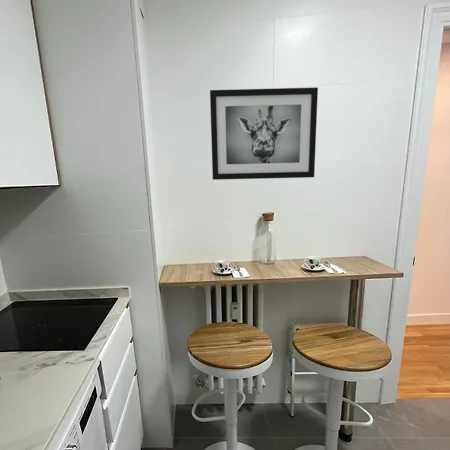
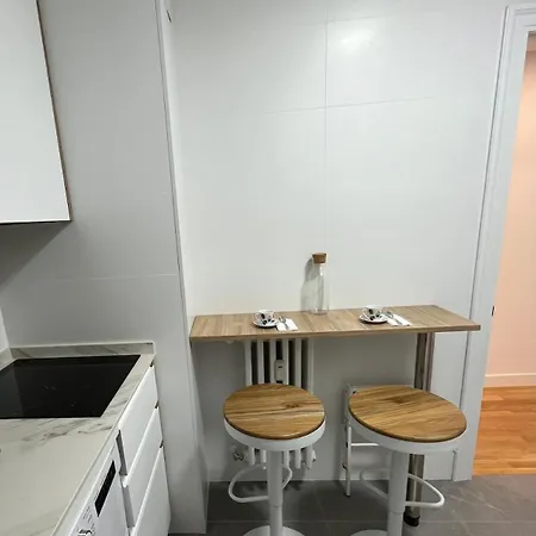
- wall art (263, 135)
